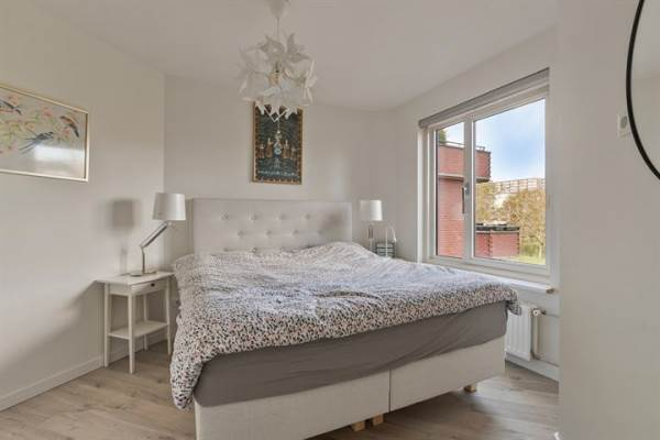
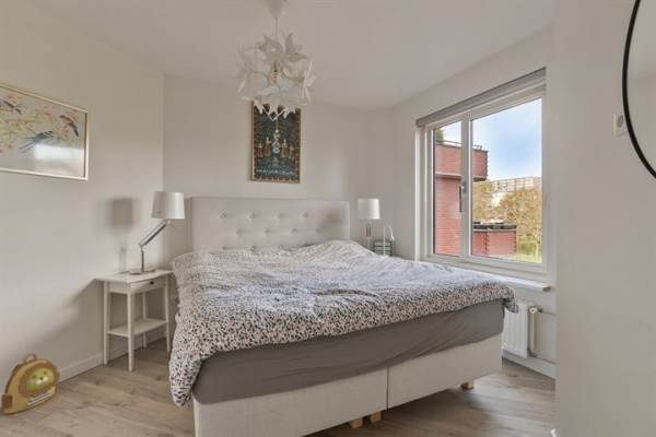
+ backpack (30, 378)
